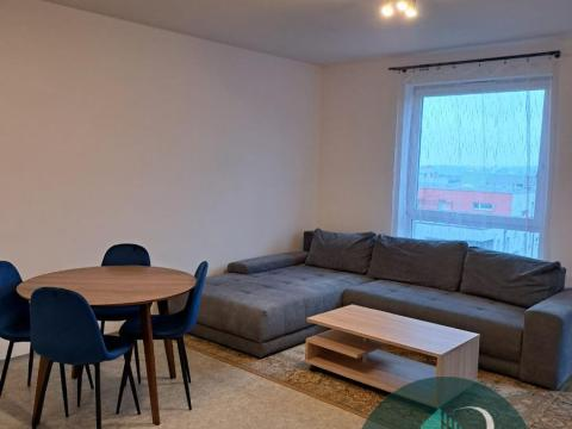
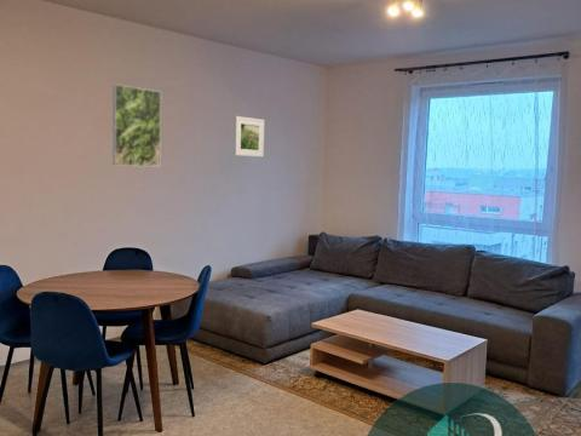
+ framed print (249, 137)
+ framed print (137, 127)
